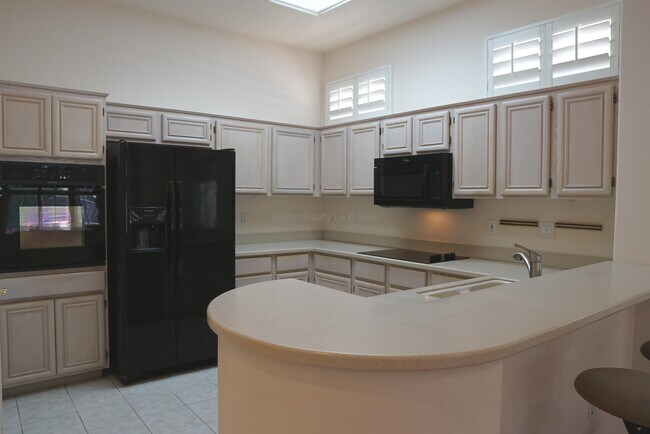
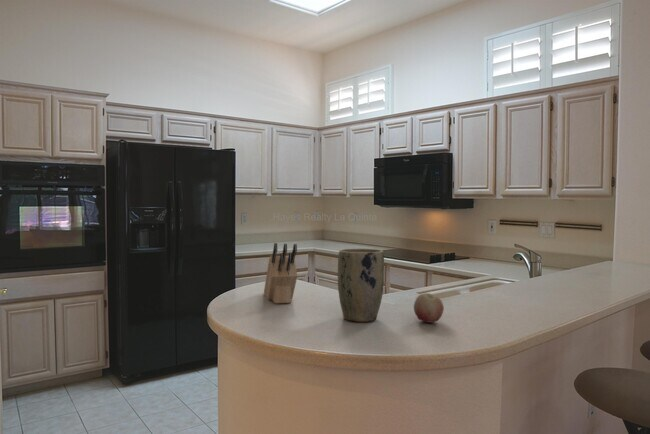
+ plant pot (360, 284)
+ knife block (280, 270)
+ fruit (428, 307)
